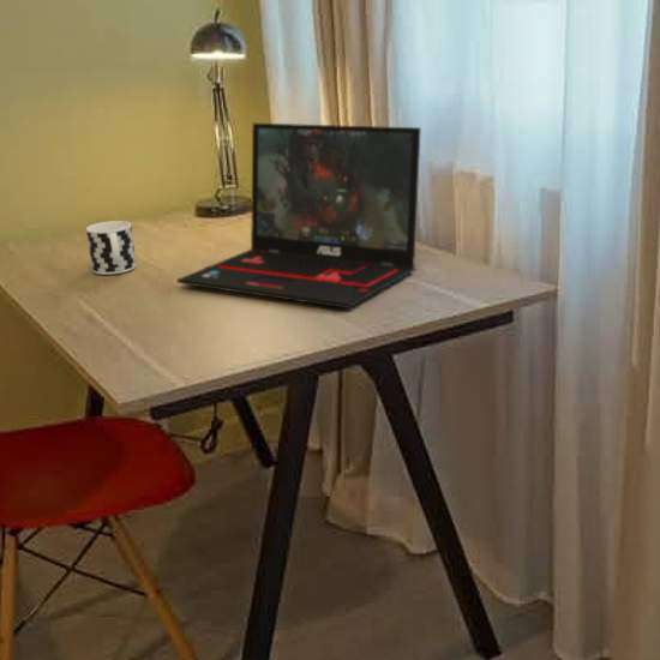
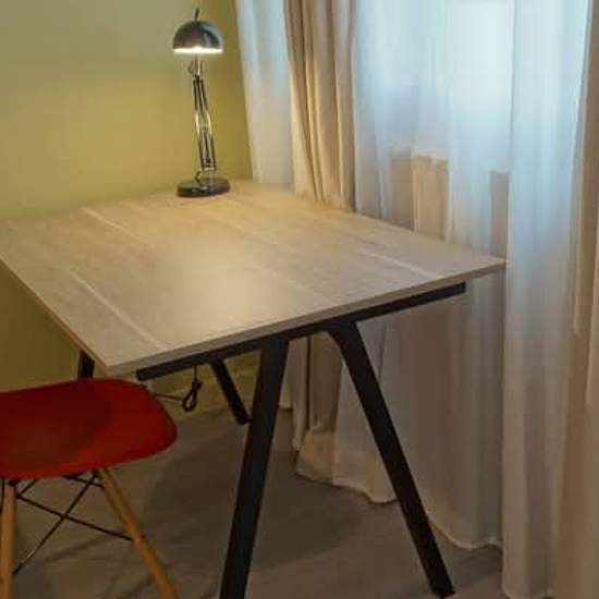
- laptop (296, 208)
- cup (112, 248)
